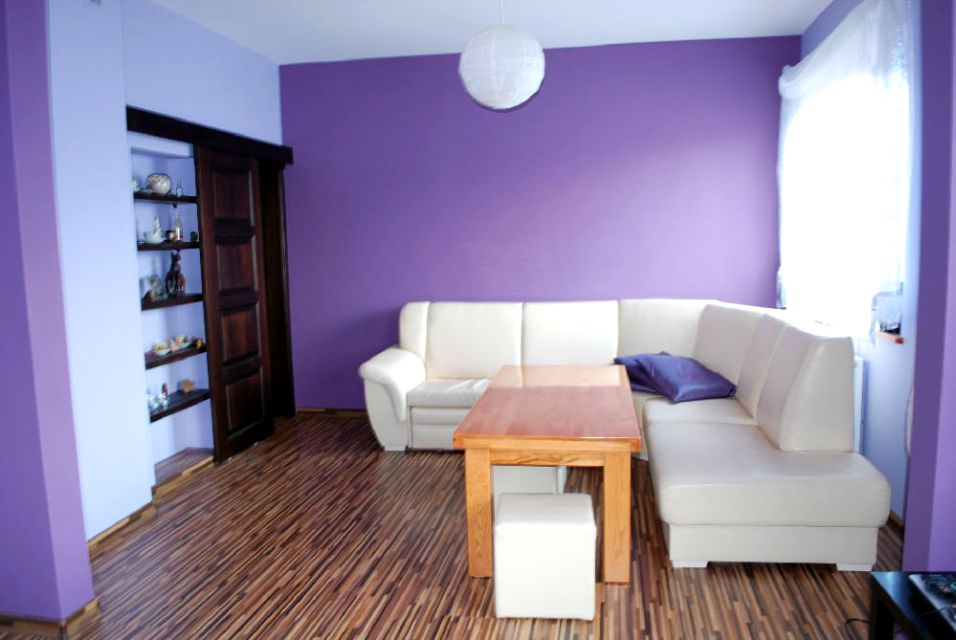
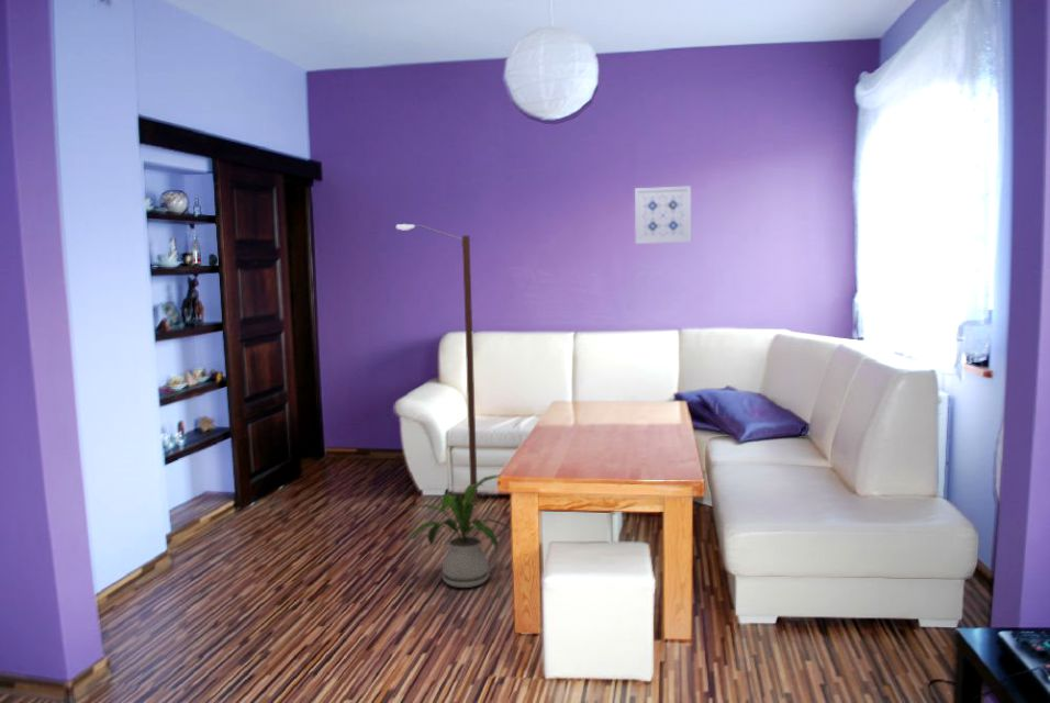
+ wall art (662, 215)
+ street lamp (466, 357)
+ house plant (456, 526)
